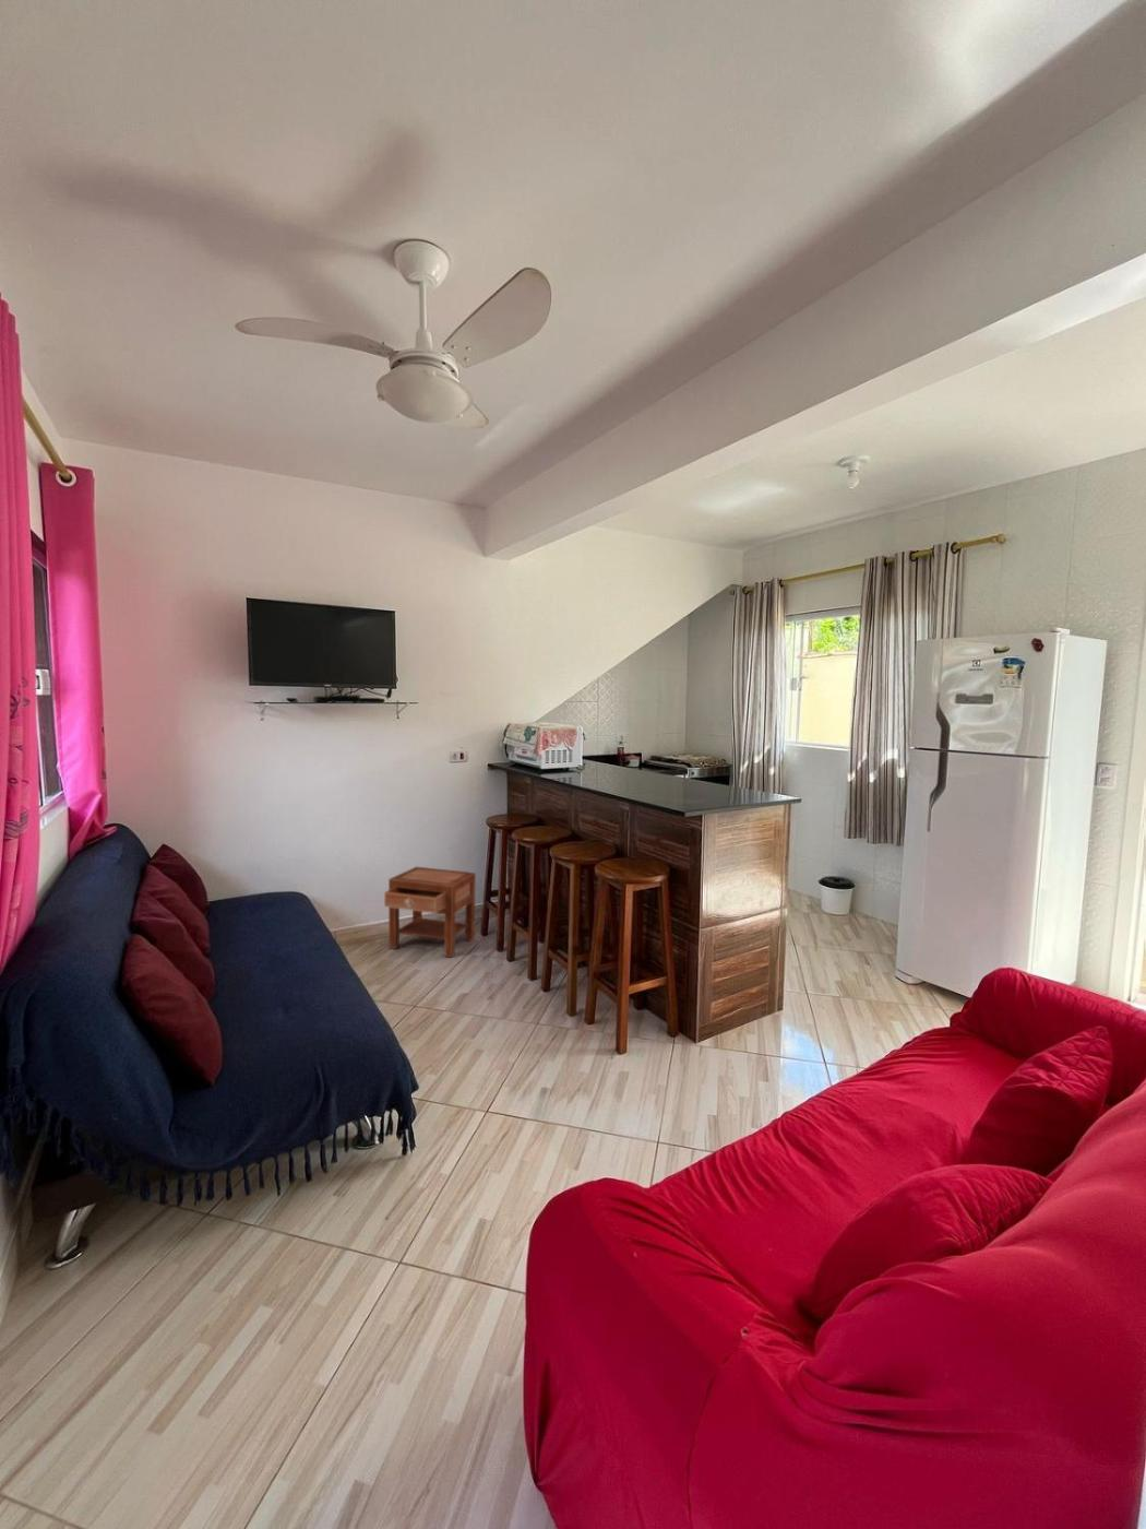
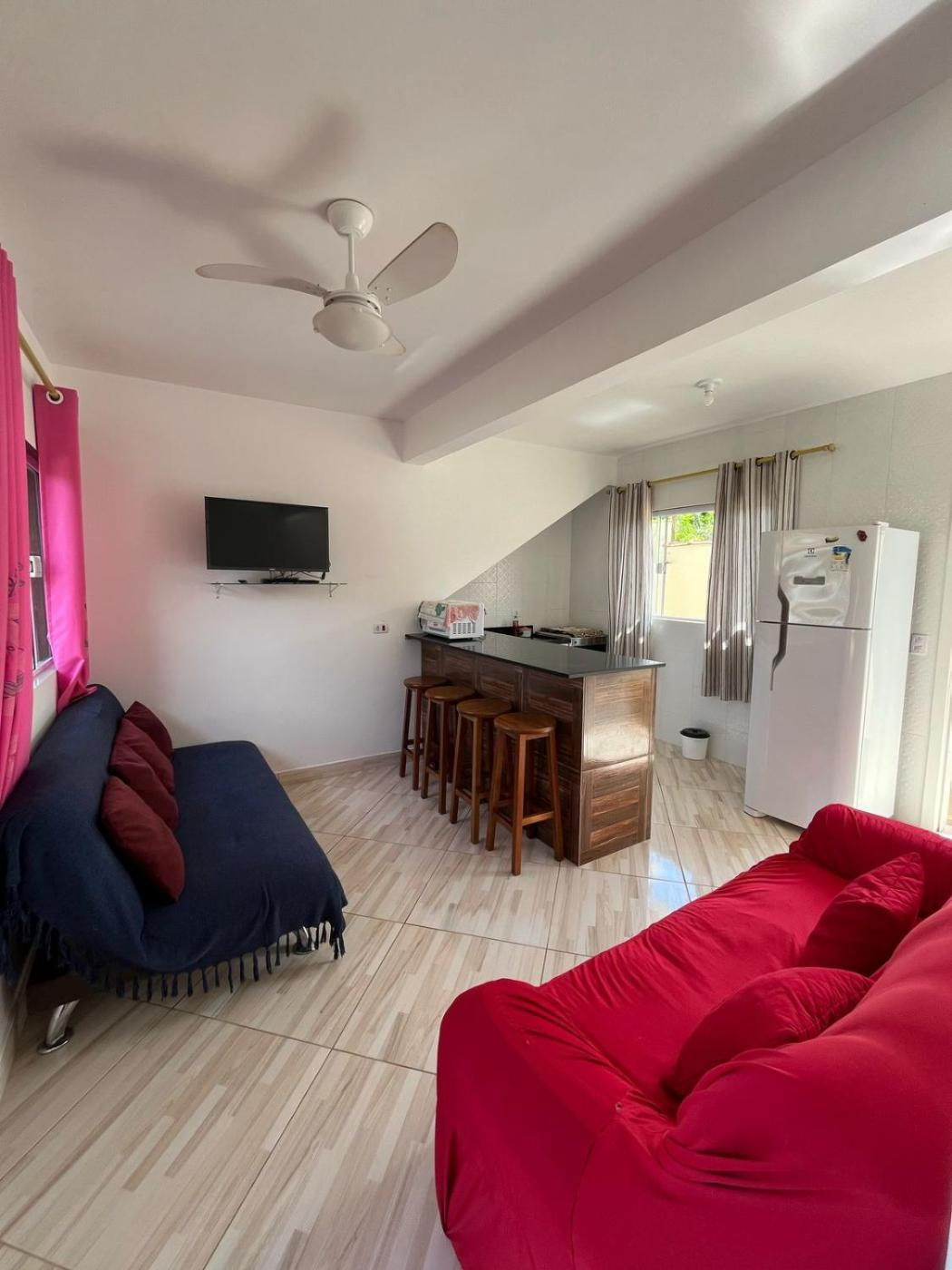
- nightstand (430, 911)
